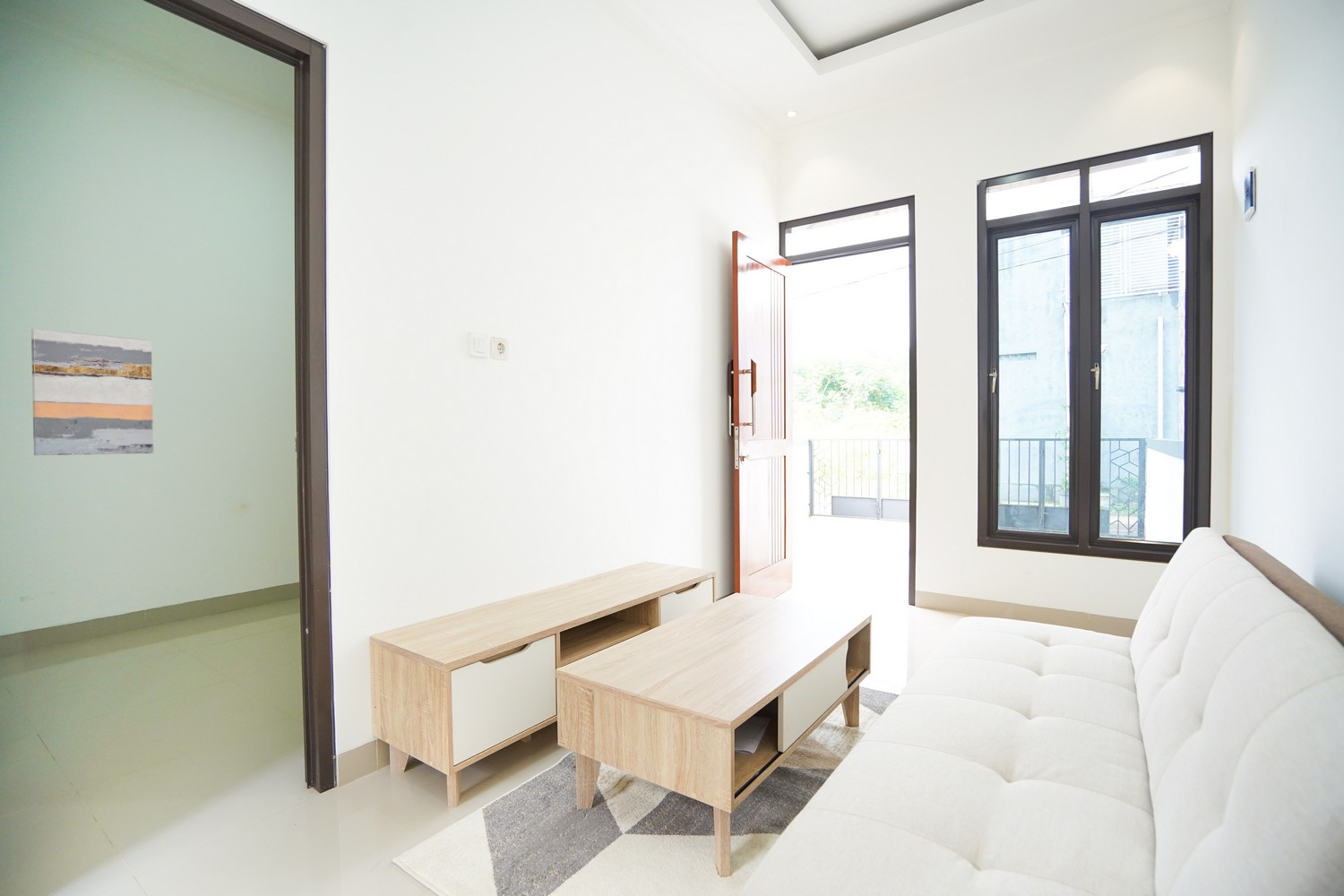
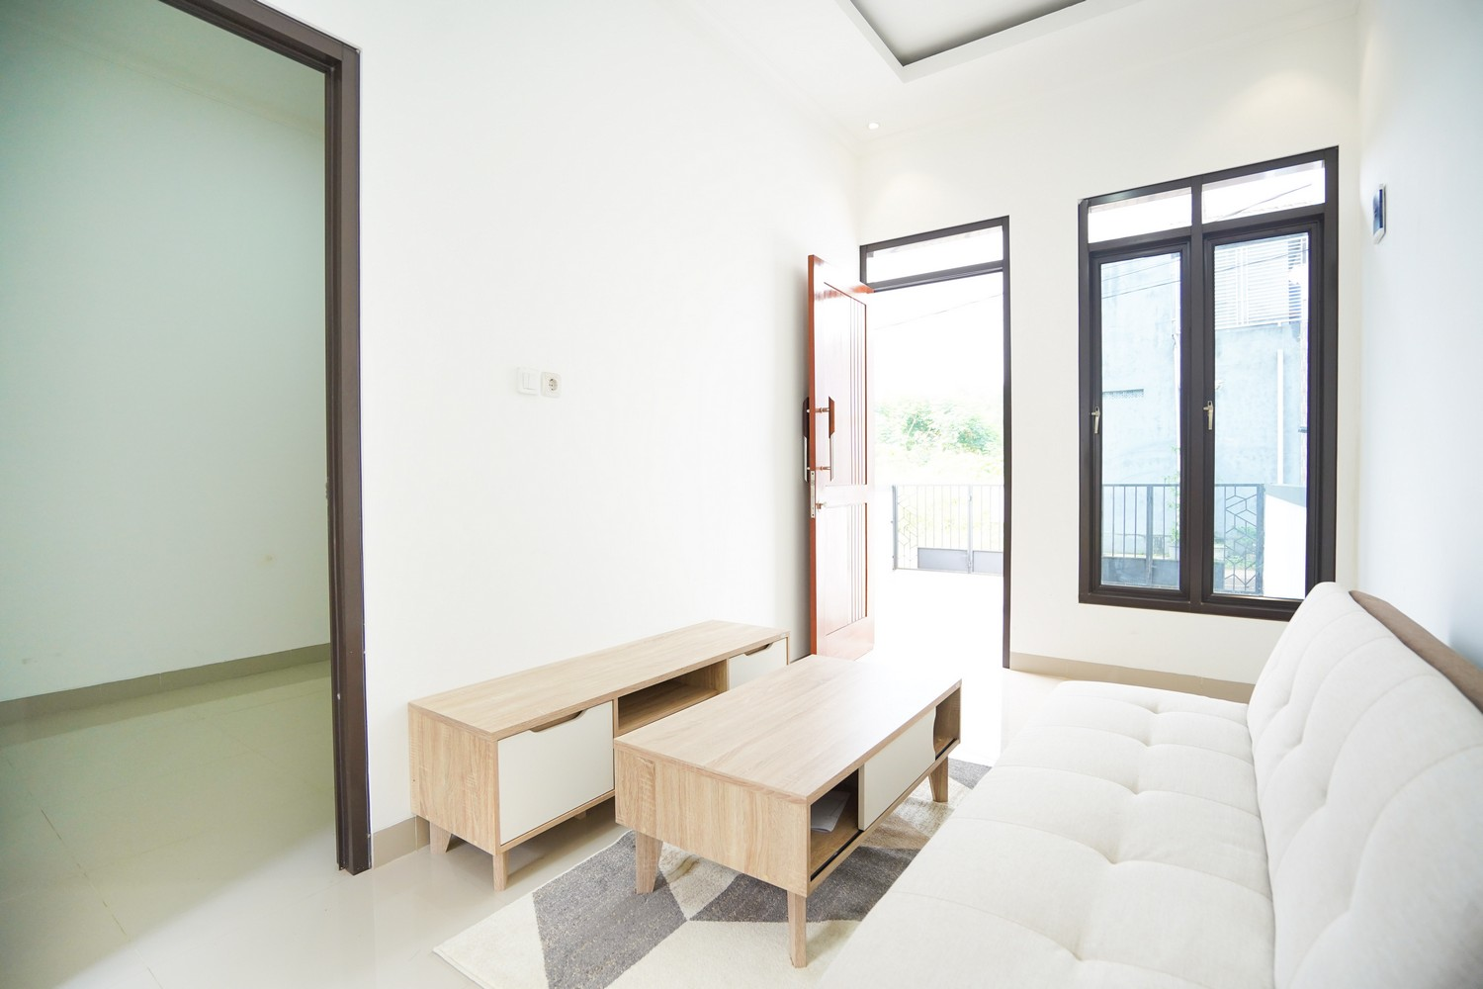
- wall art (95, 394)
